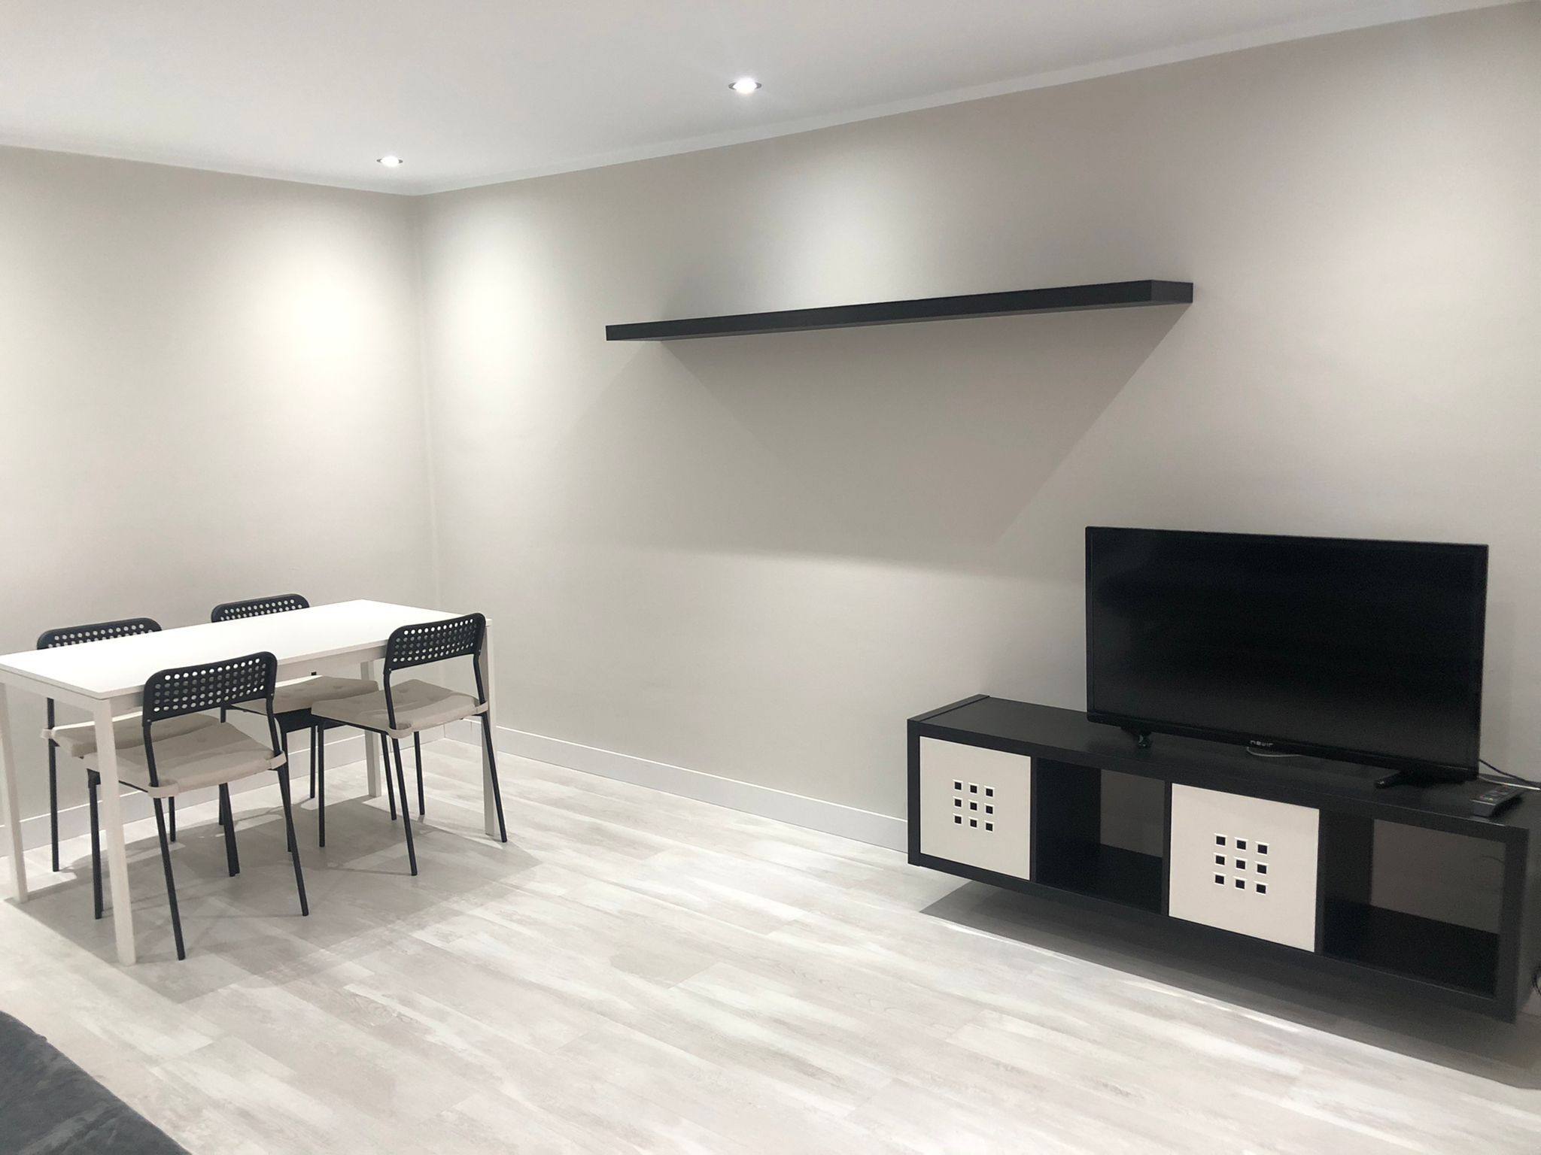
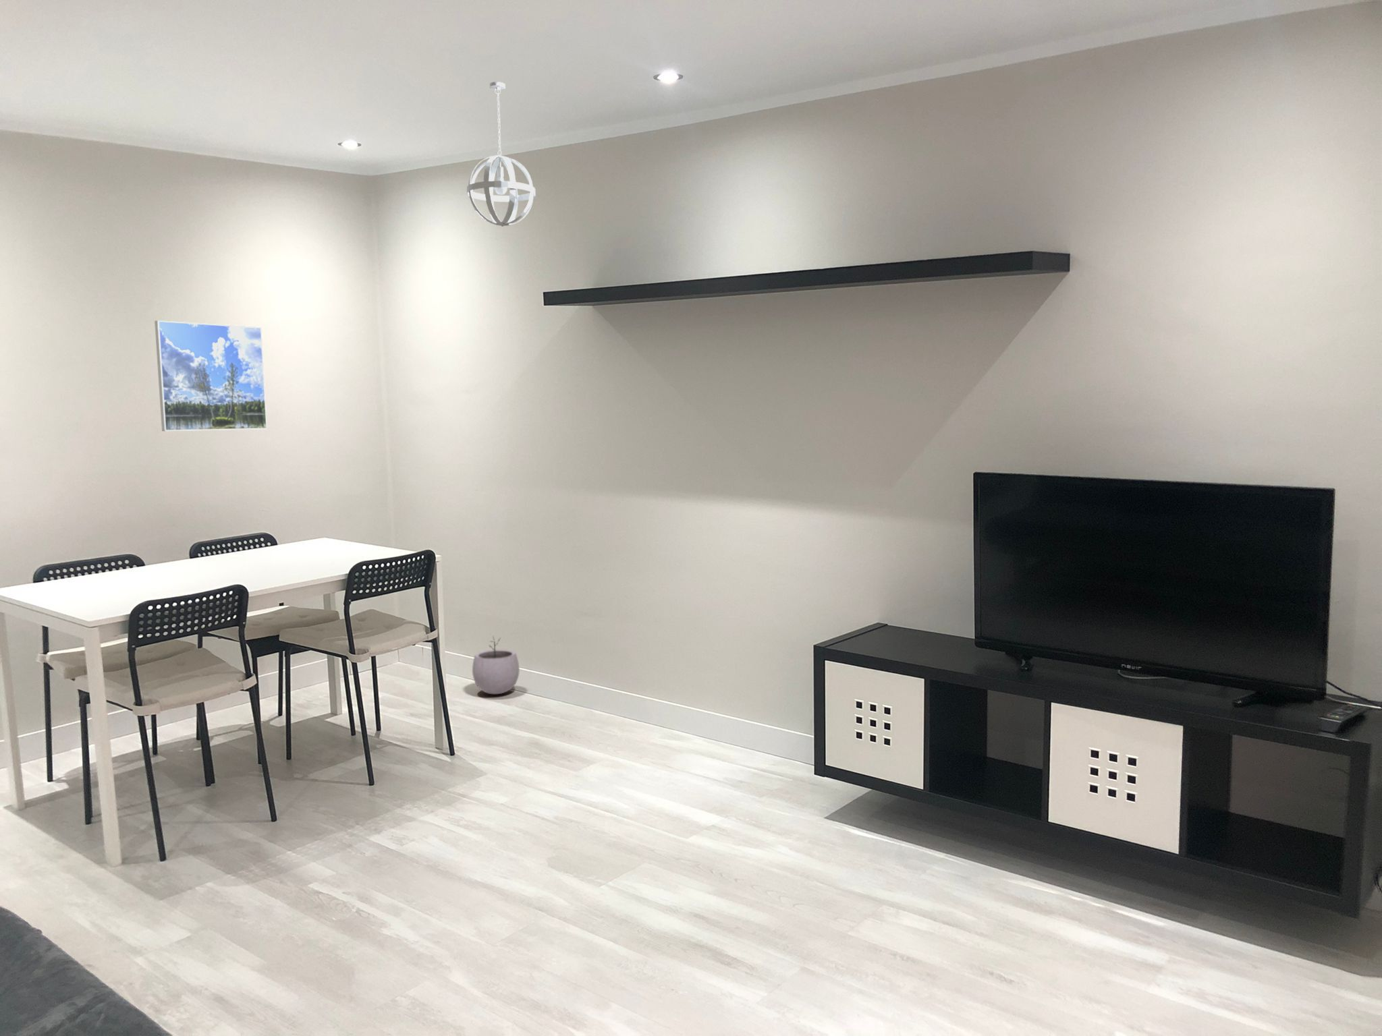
+ pendant light (501, 156)
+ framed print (213, 377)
+ plant pot (495, 664)
